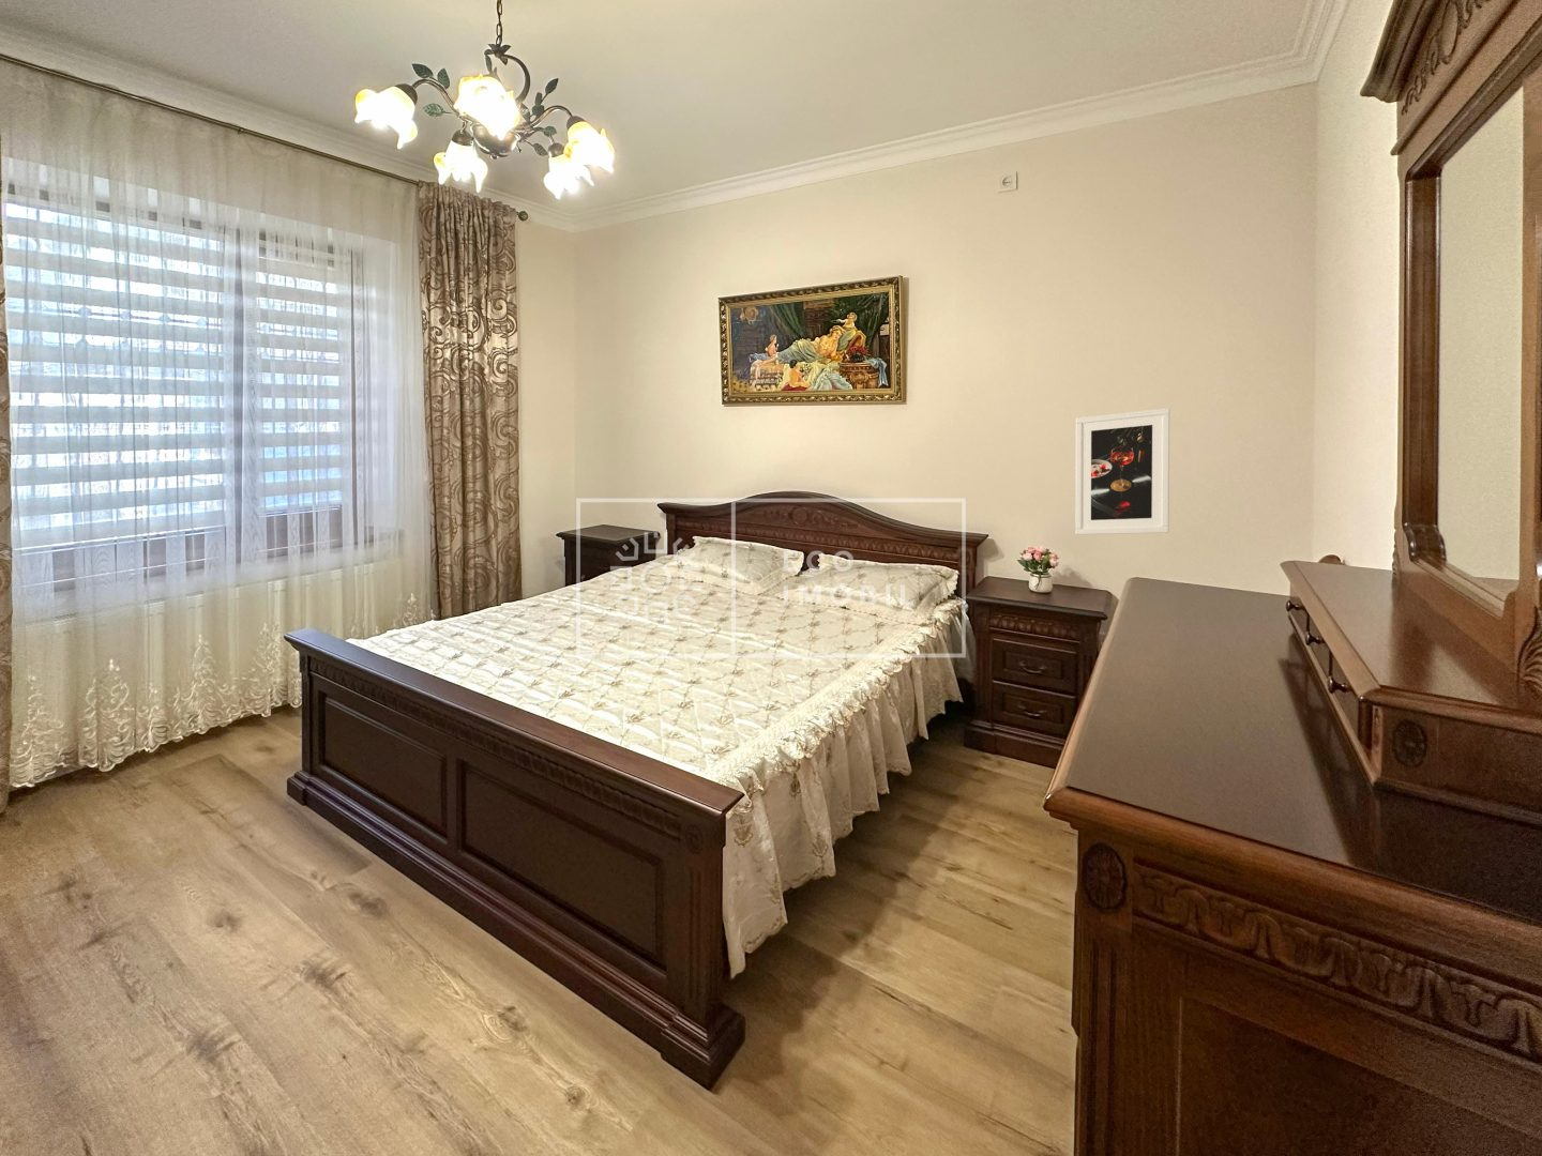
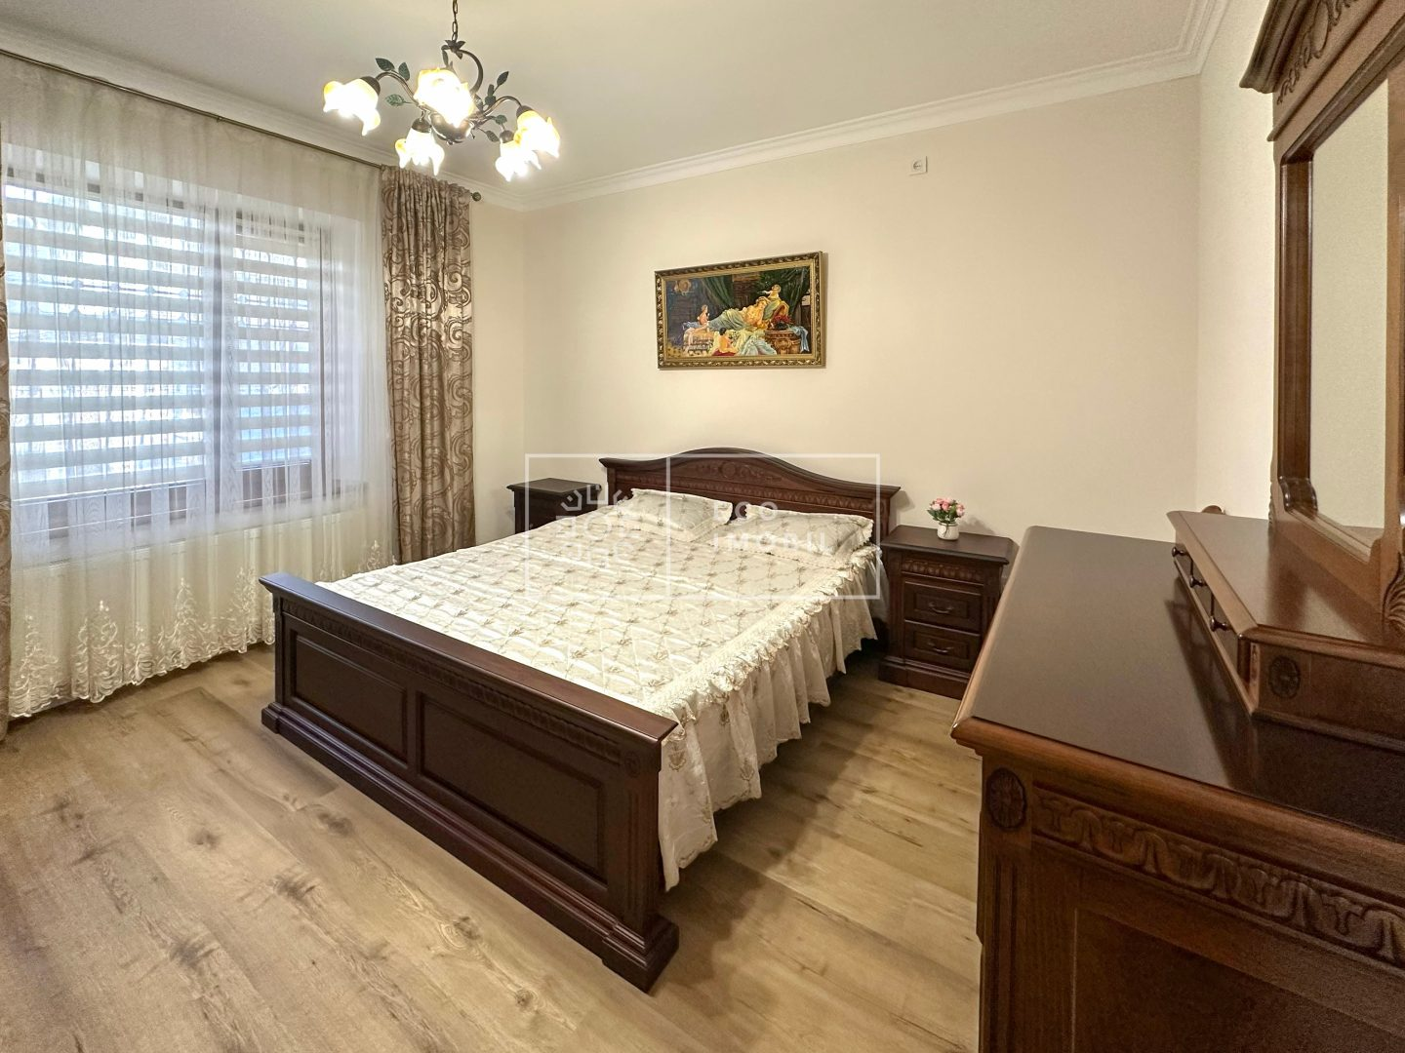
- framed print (1121, 474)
